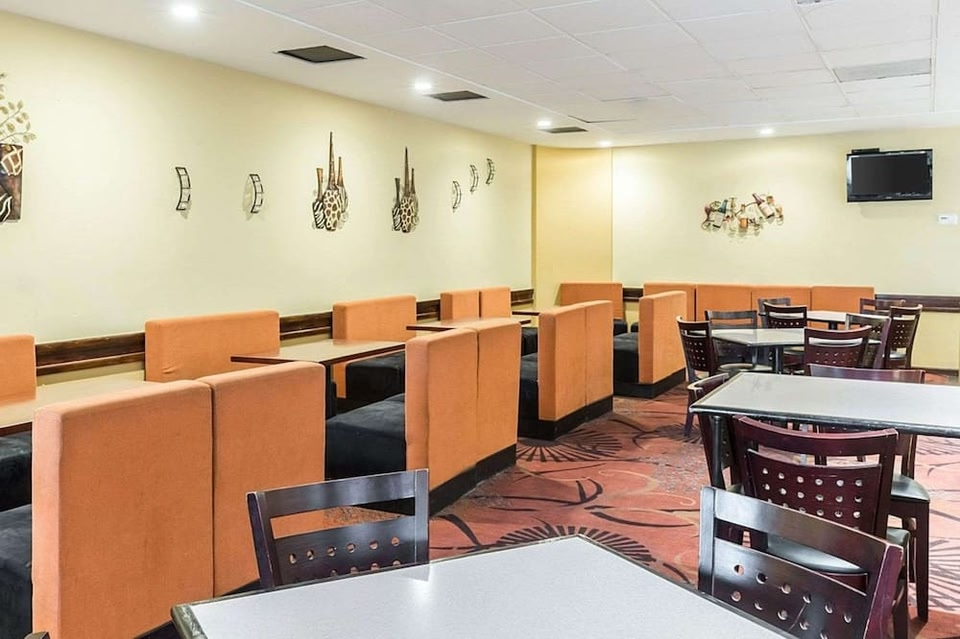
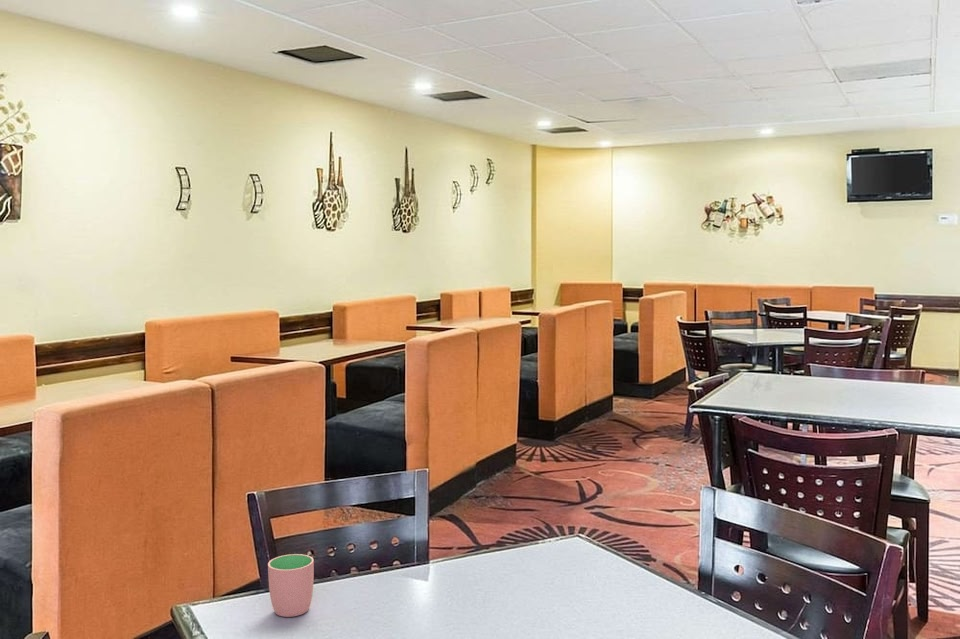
+ cup (292, 582)
